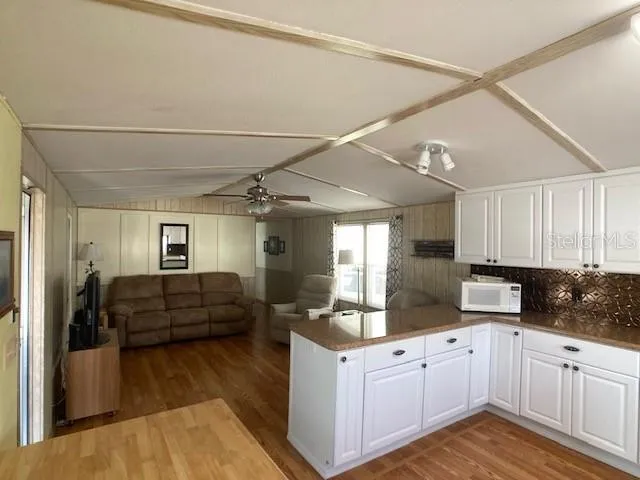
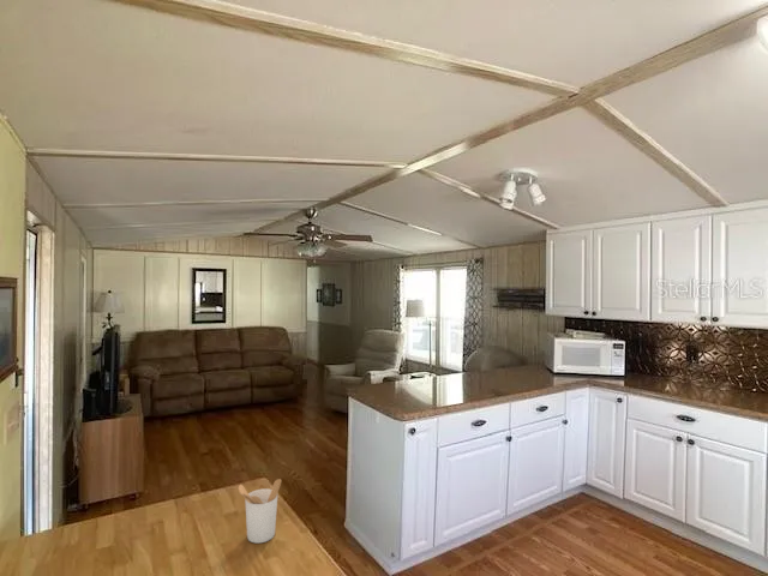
+ utensil holder (257, 510)
